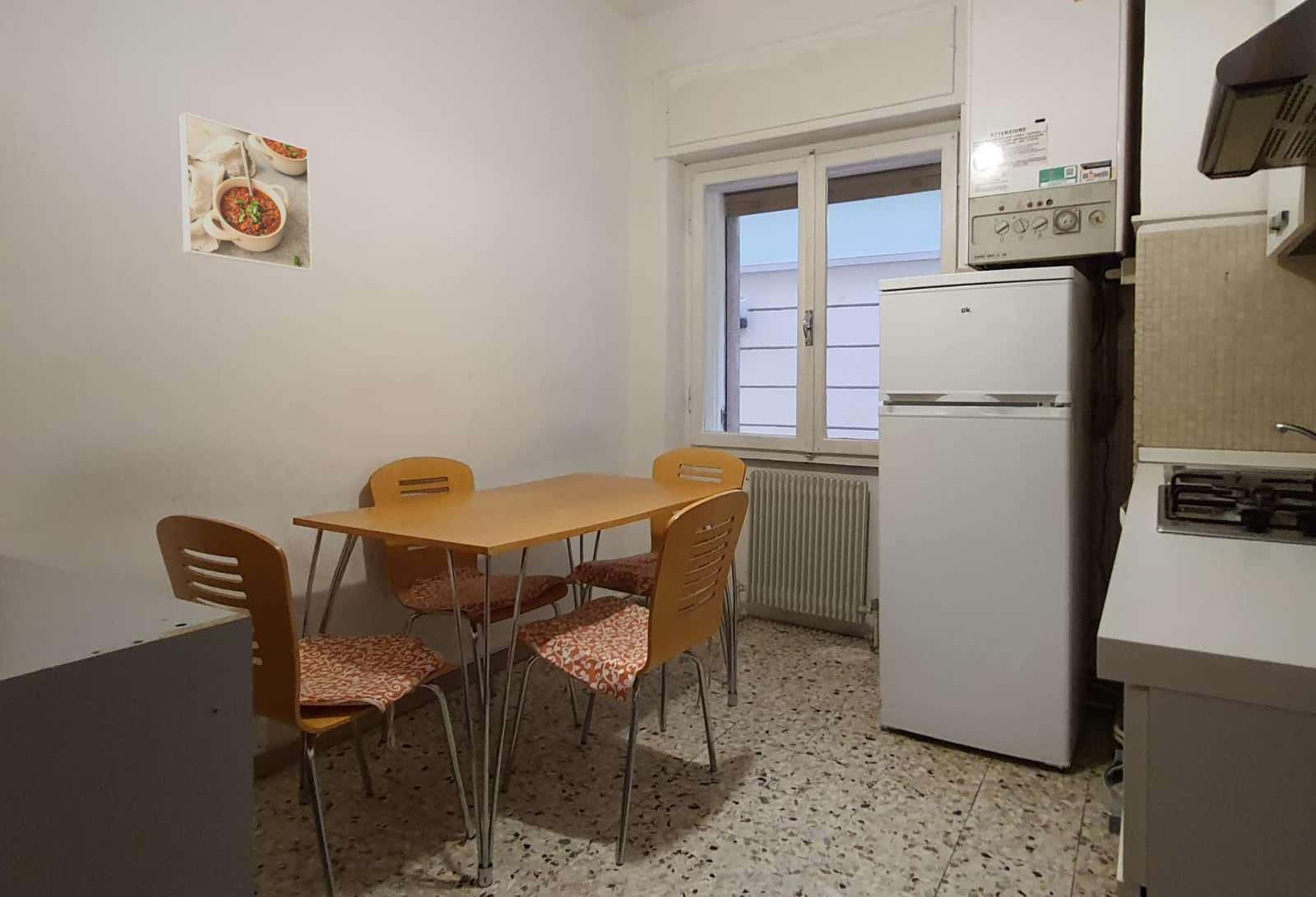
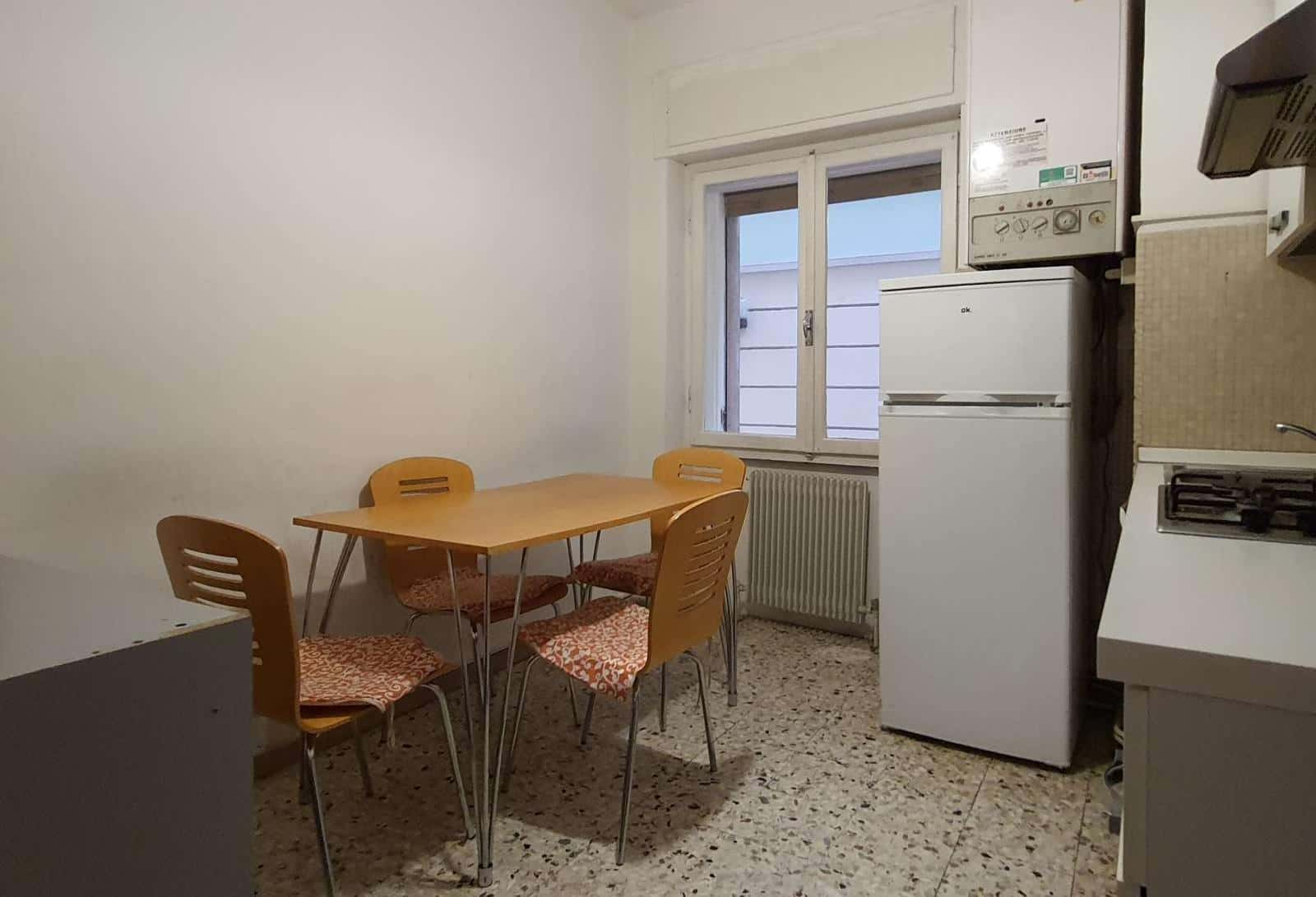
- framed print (249, 198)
